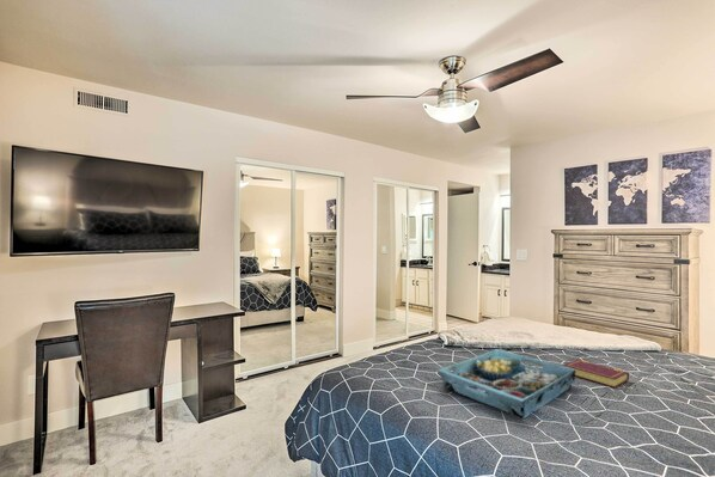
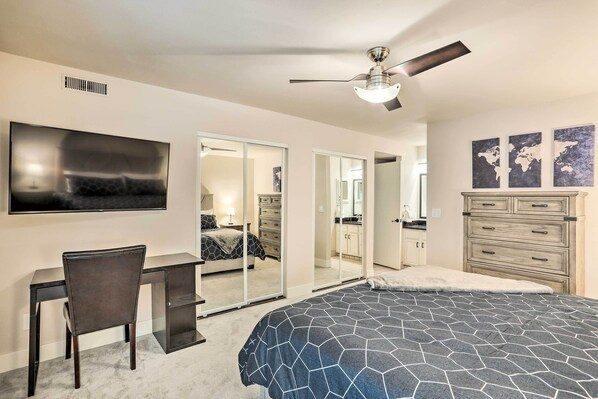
- book (594, 372)
- serving tray (506, 377)
